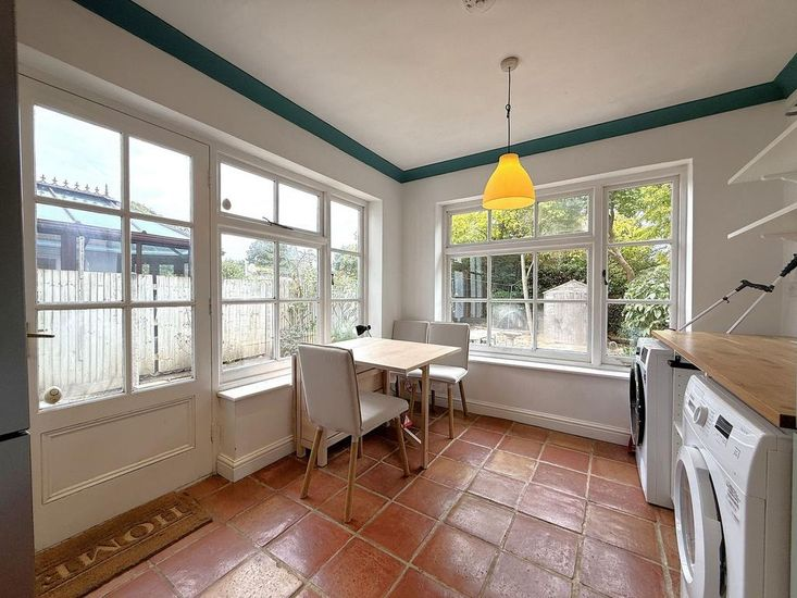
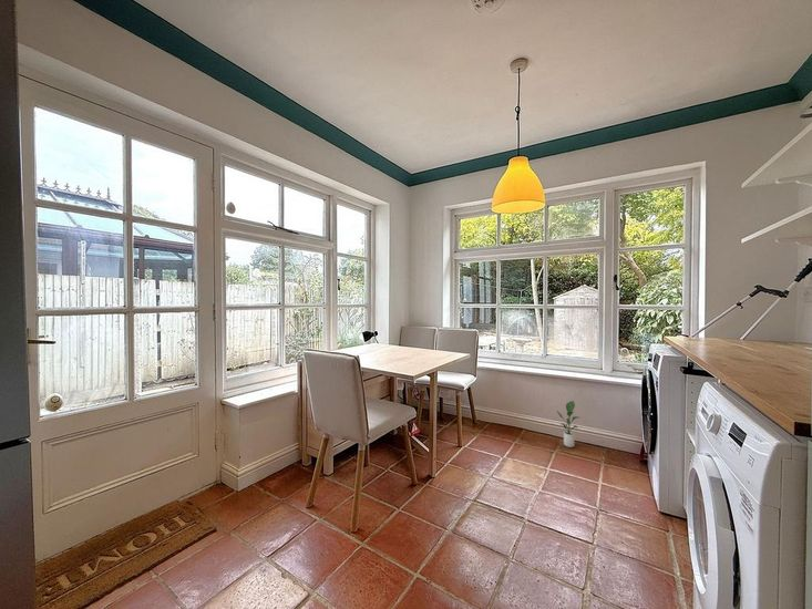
+ potted plant (567, 423)
